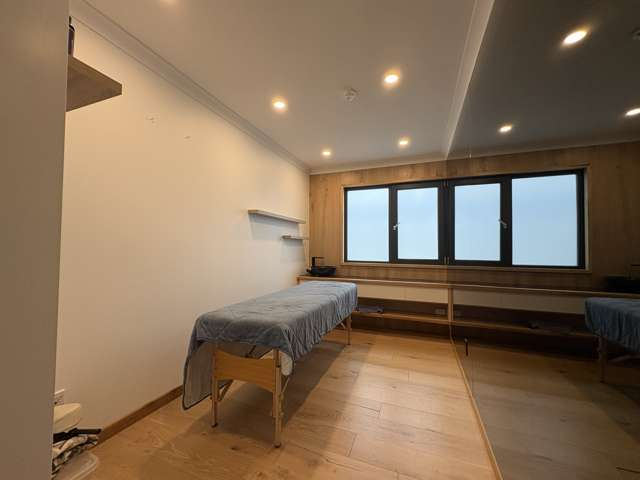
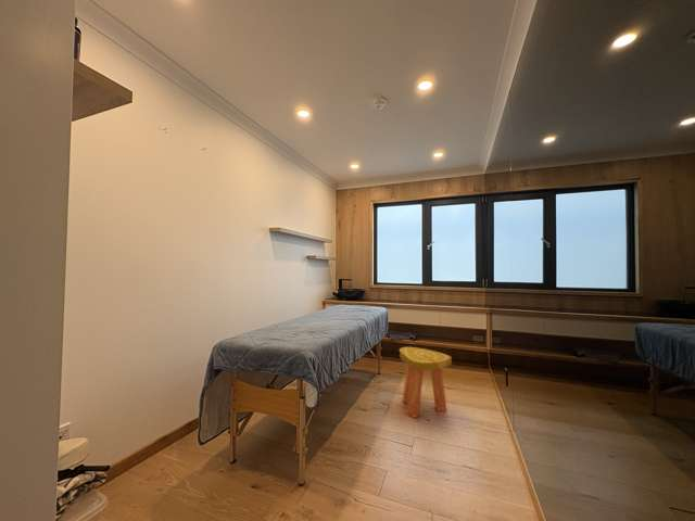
+ stool (421, 381)
